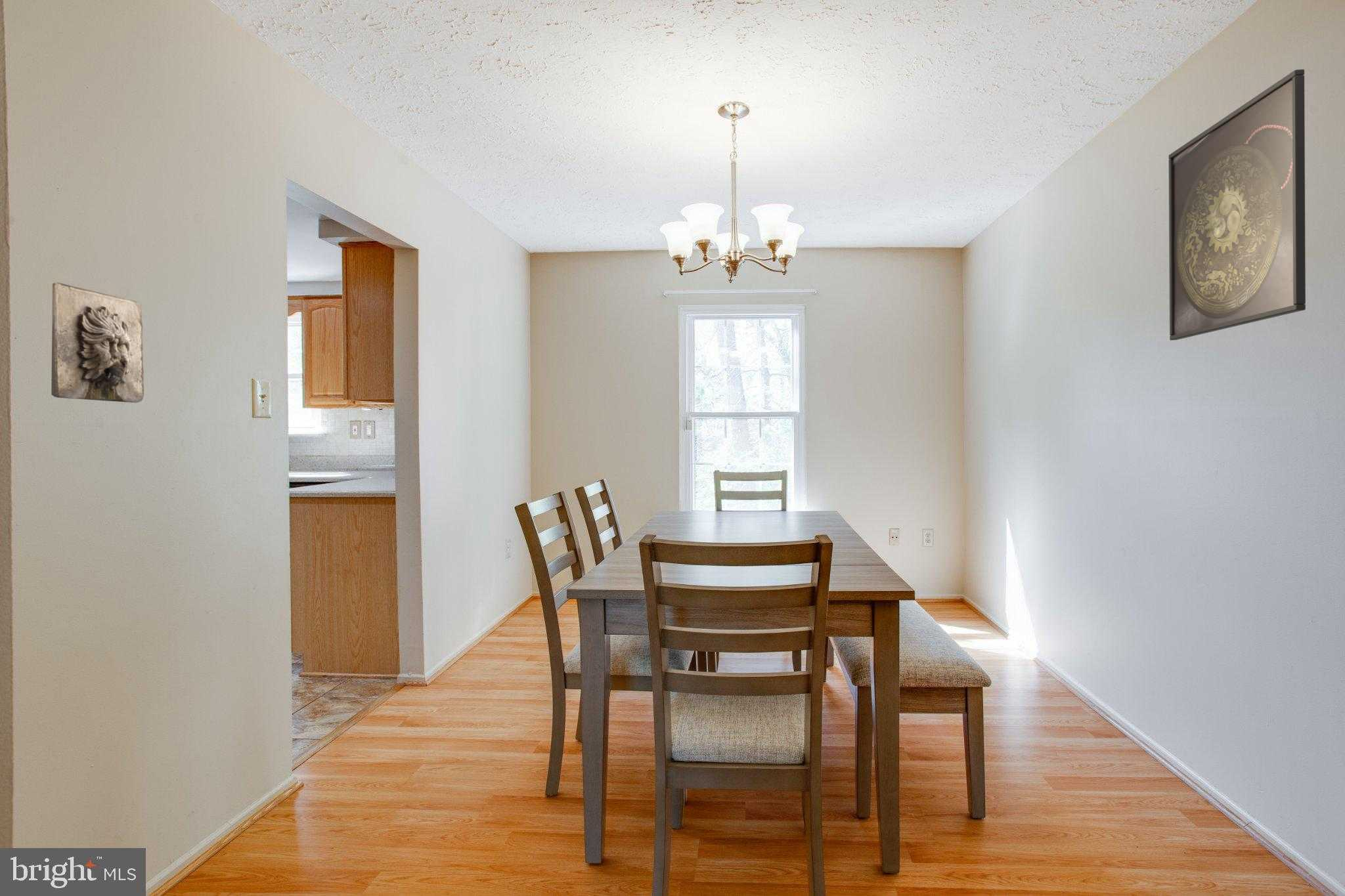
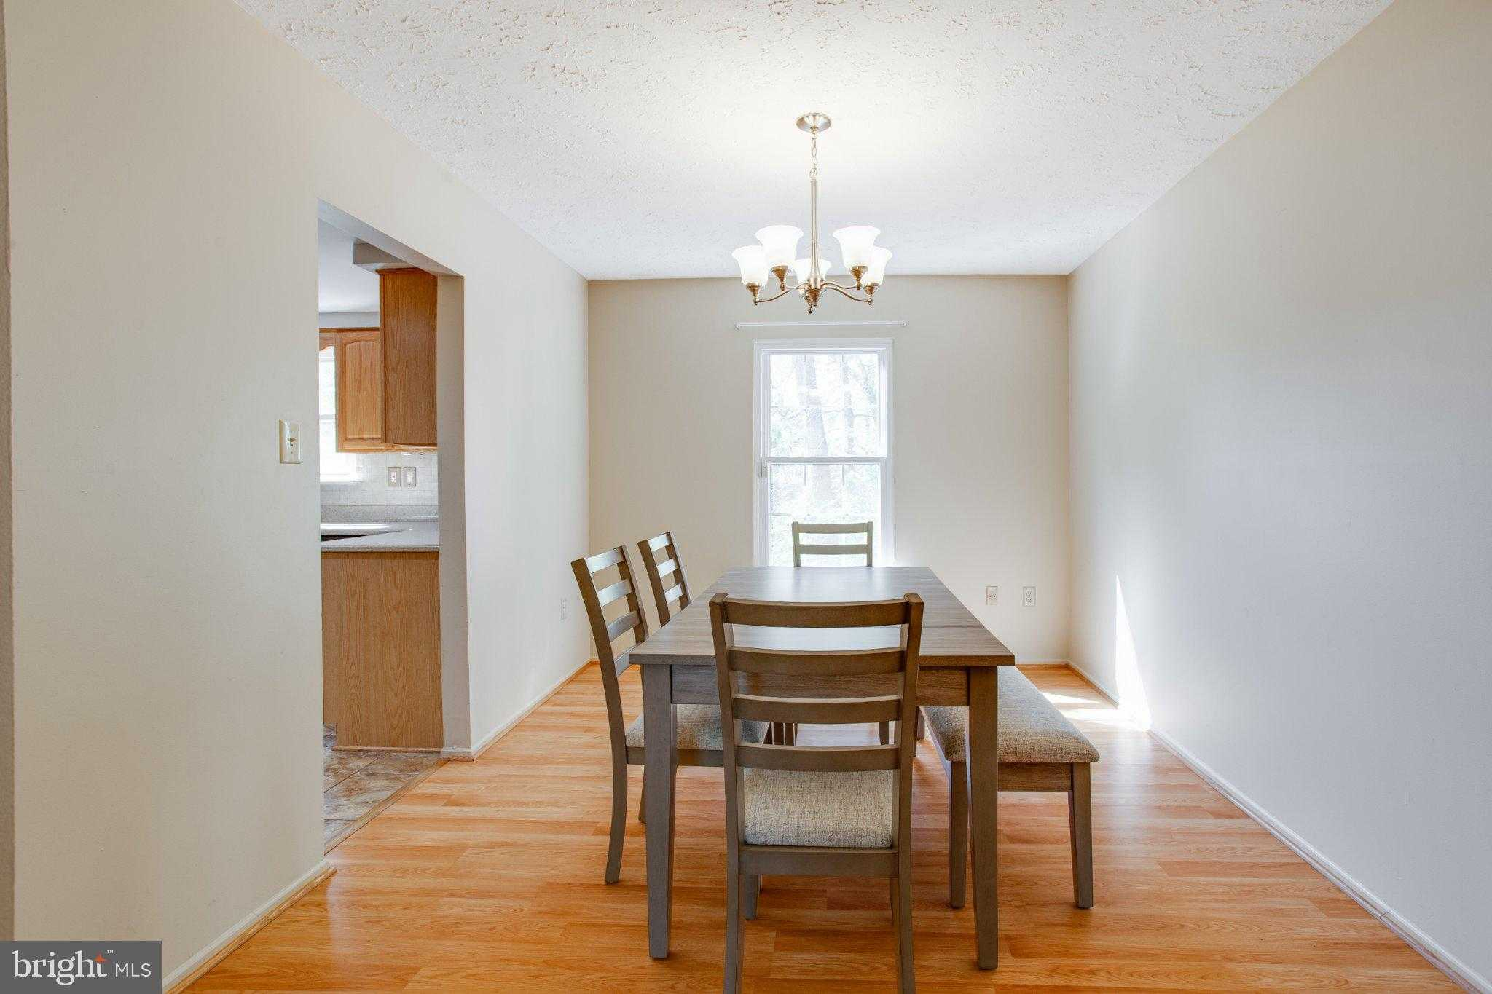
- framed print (1228, 222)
- wall relief (107, 346)
